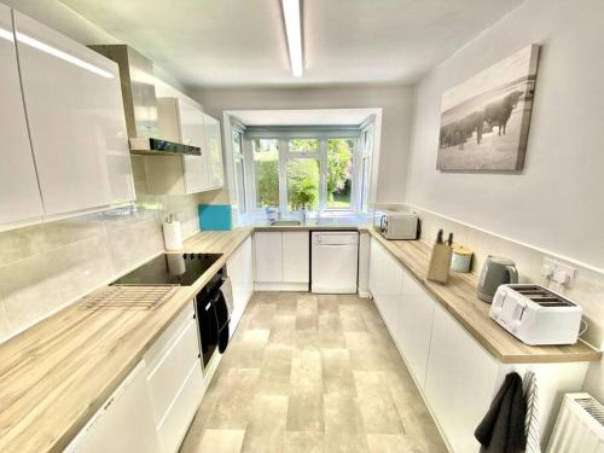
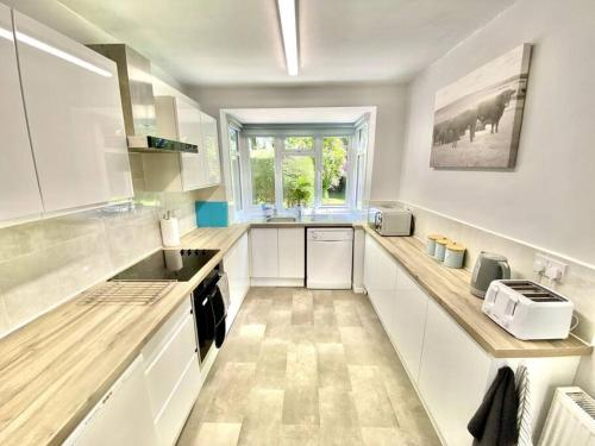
- knife block (441, 254)
